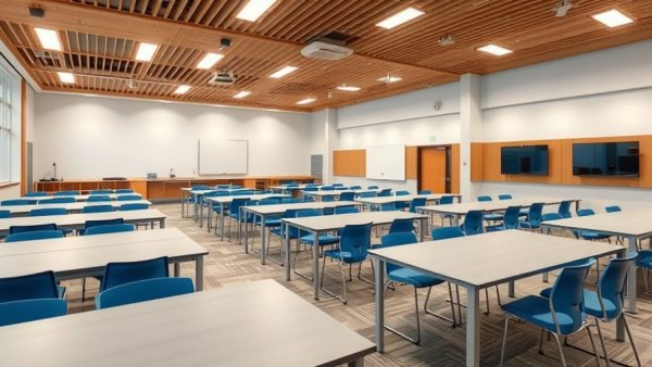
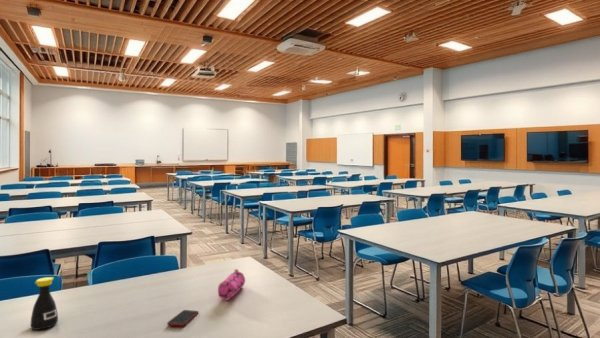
+ pencil case (231, 284)
+ cell phone (183, 317)
+ bottle (44, 302)
